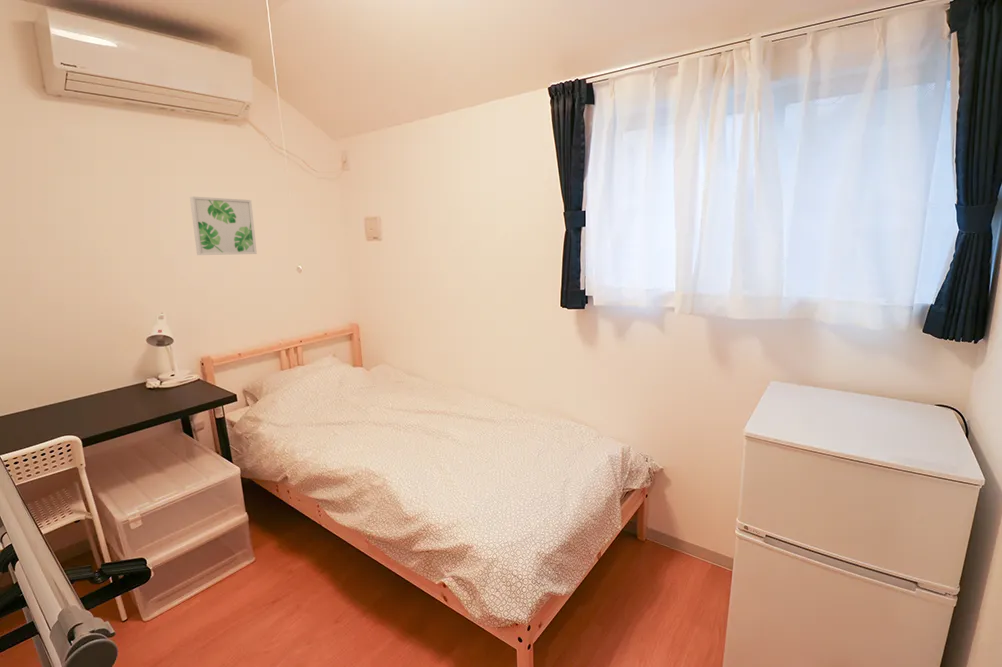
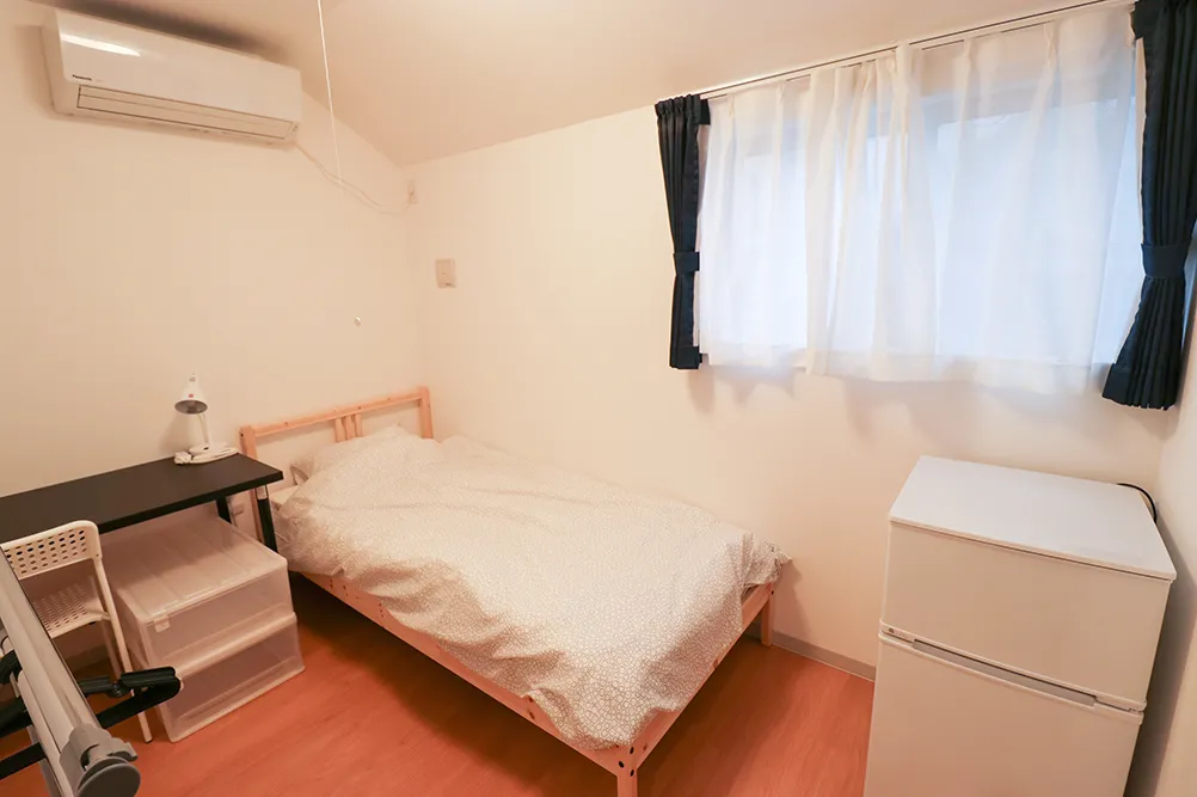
- wall art (224, 226)
